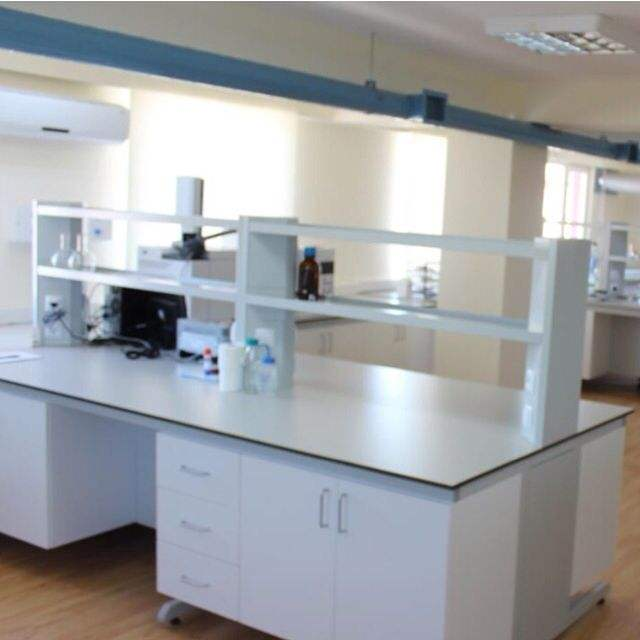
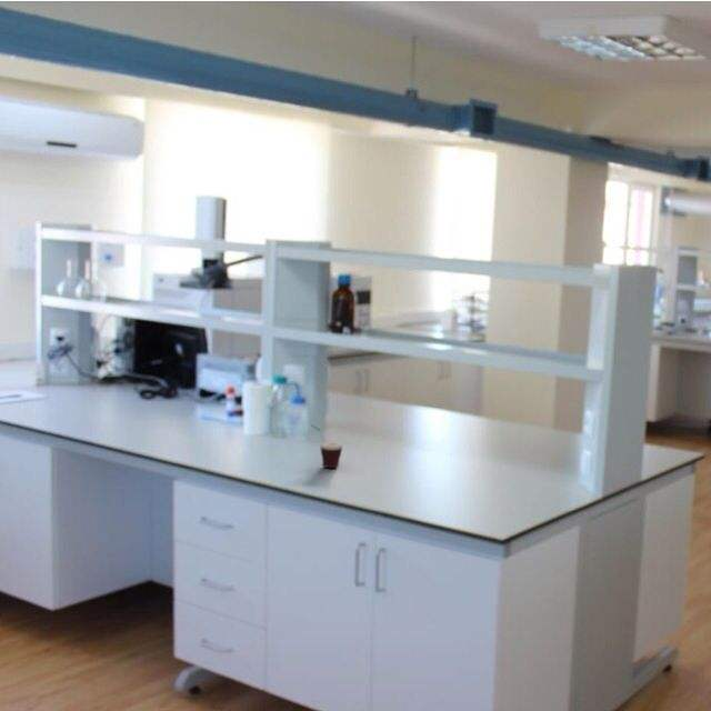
+ cup (324, 445)
